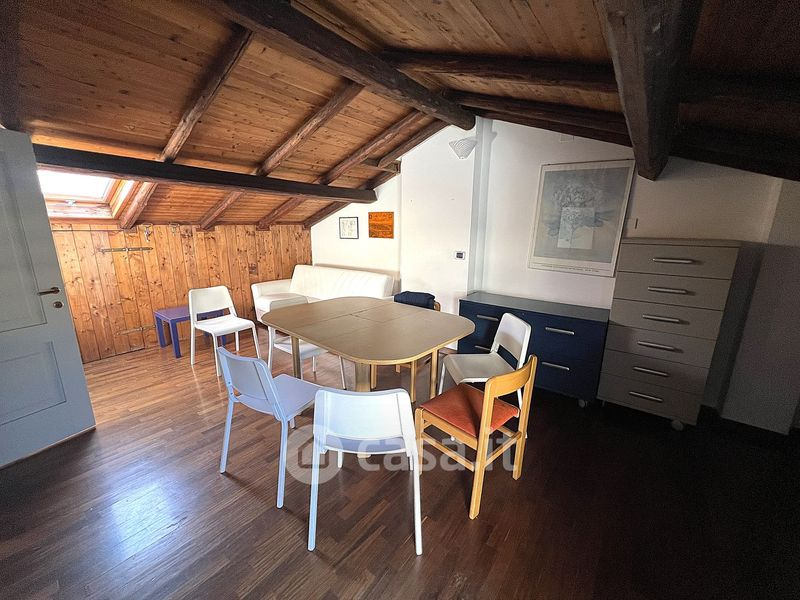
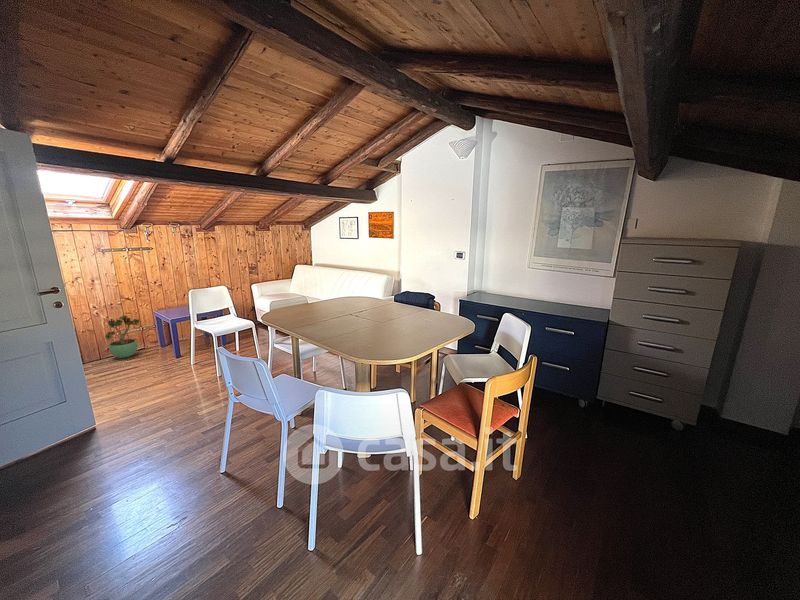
+ potted plant (123, 336)
